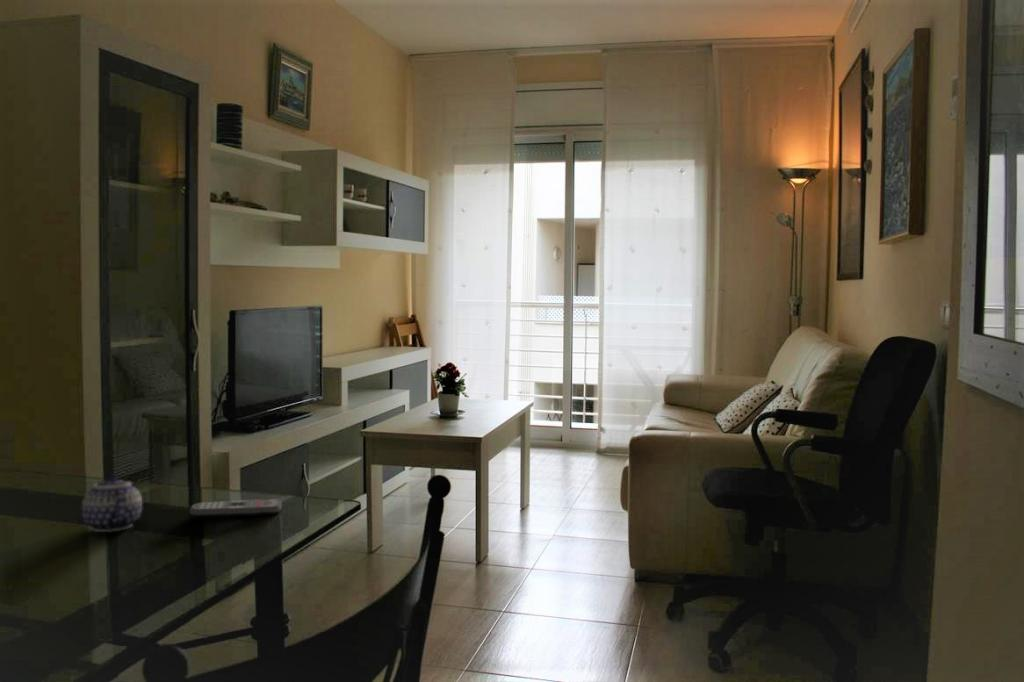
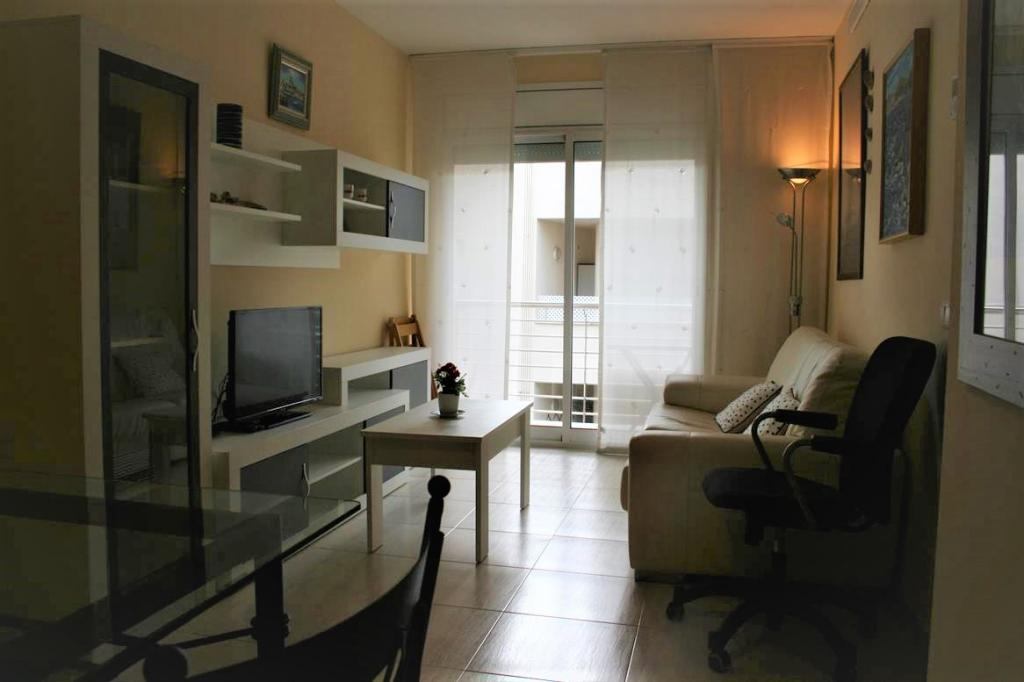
- teapot (112, 500)
- remote control (236, 508)
